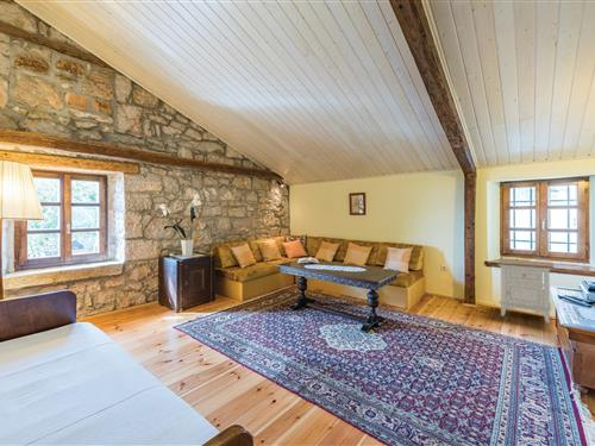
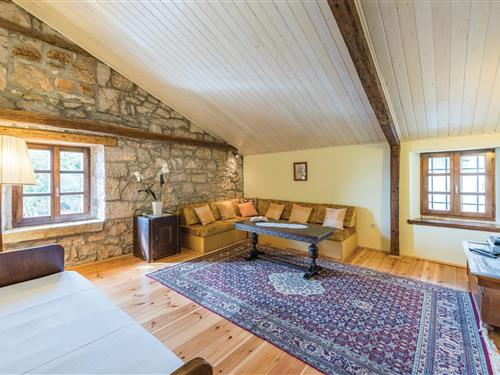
- nightstand (524, 289)
